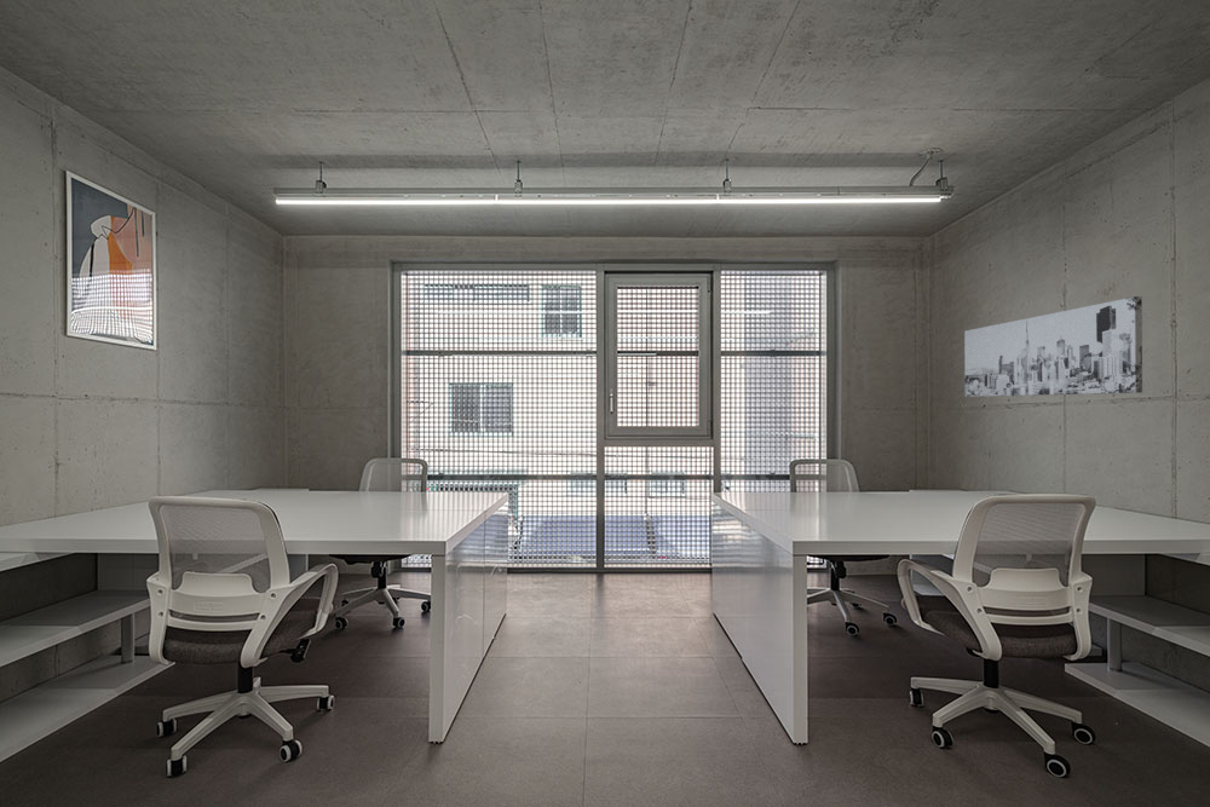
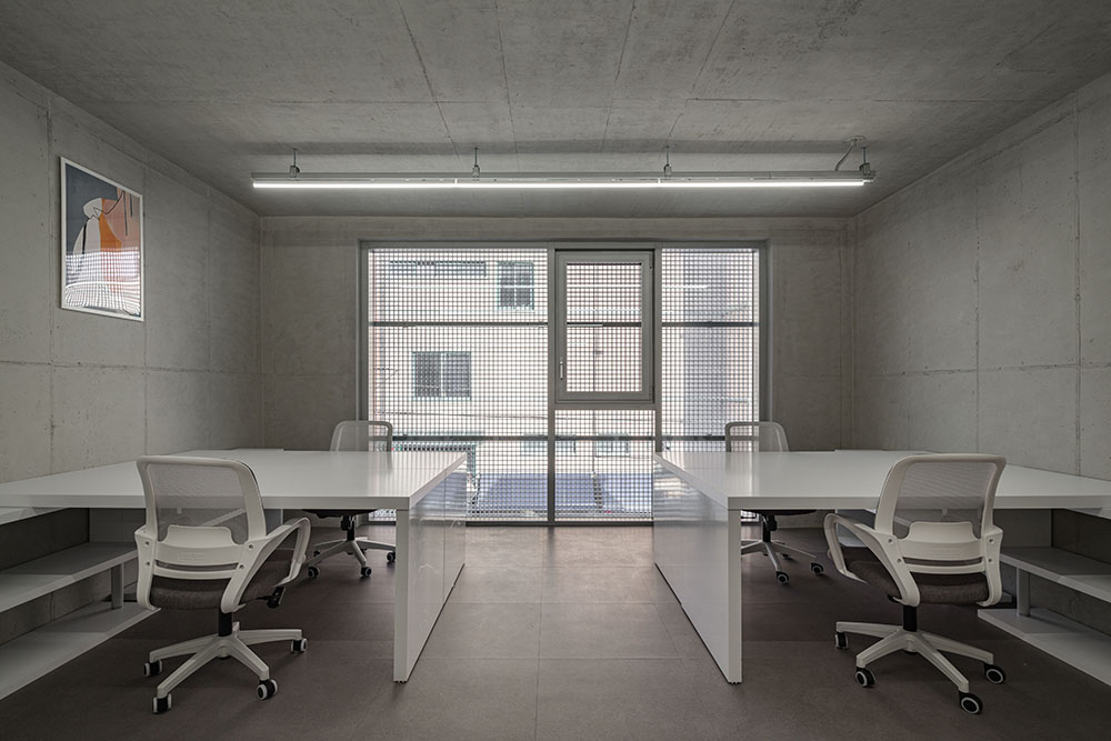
- wall art (1036, 356)
